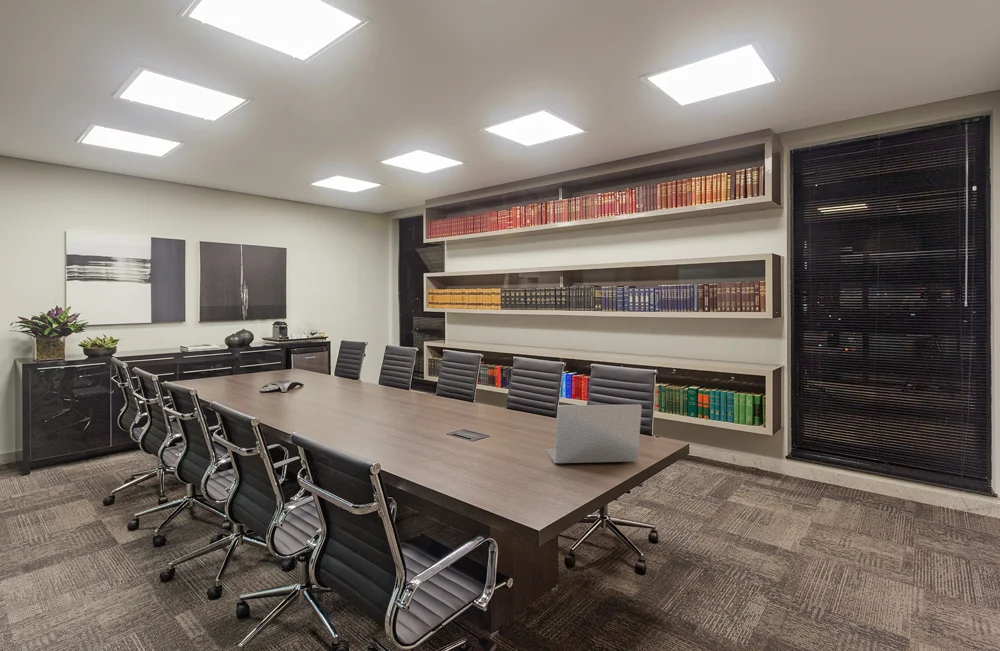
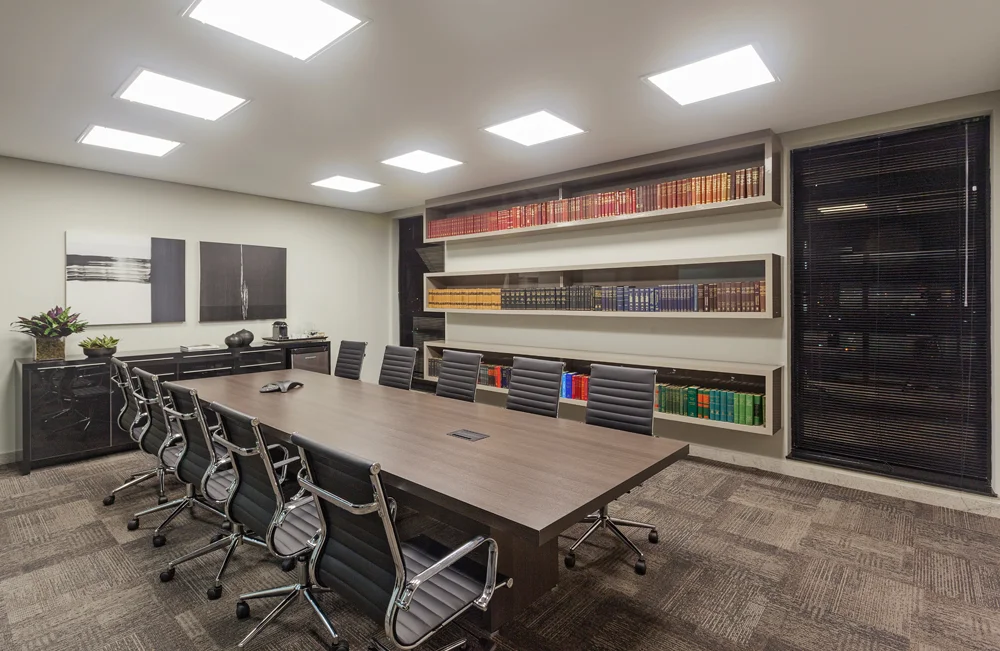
- laptop (590, 428)
